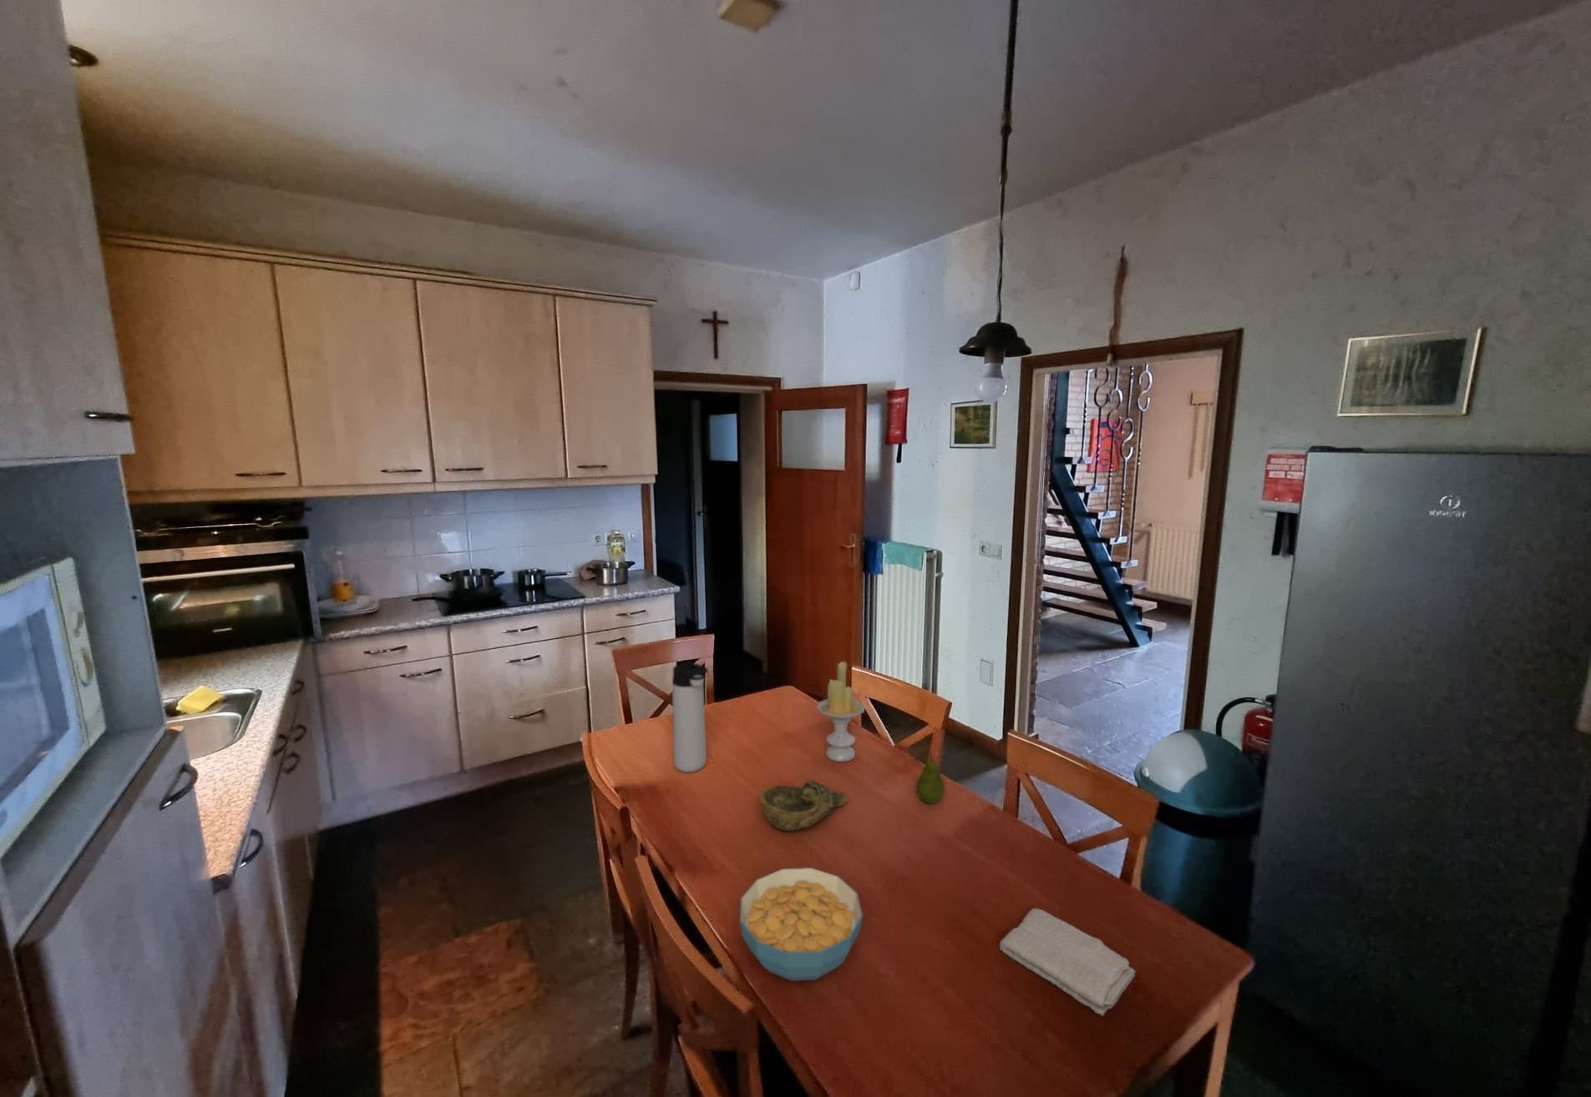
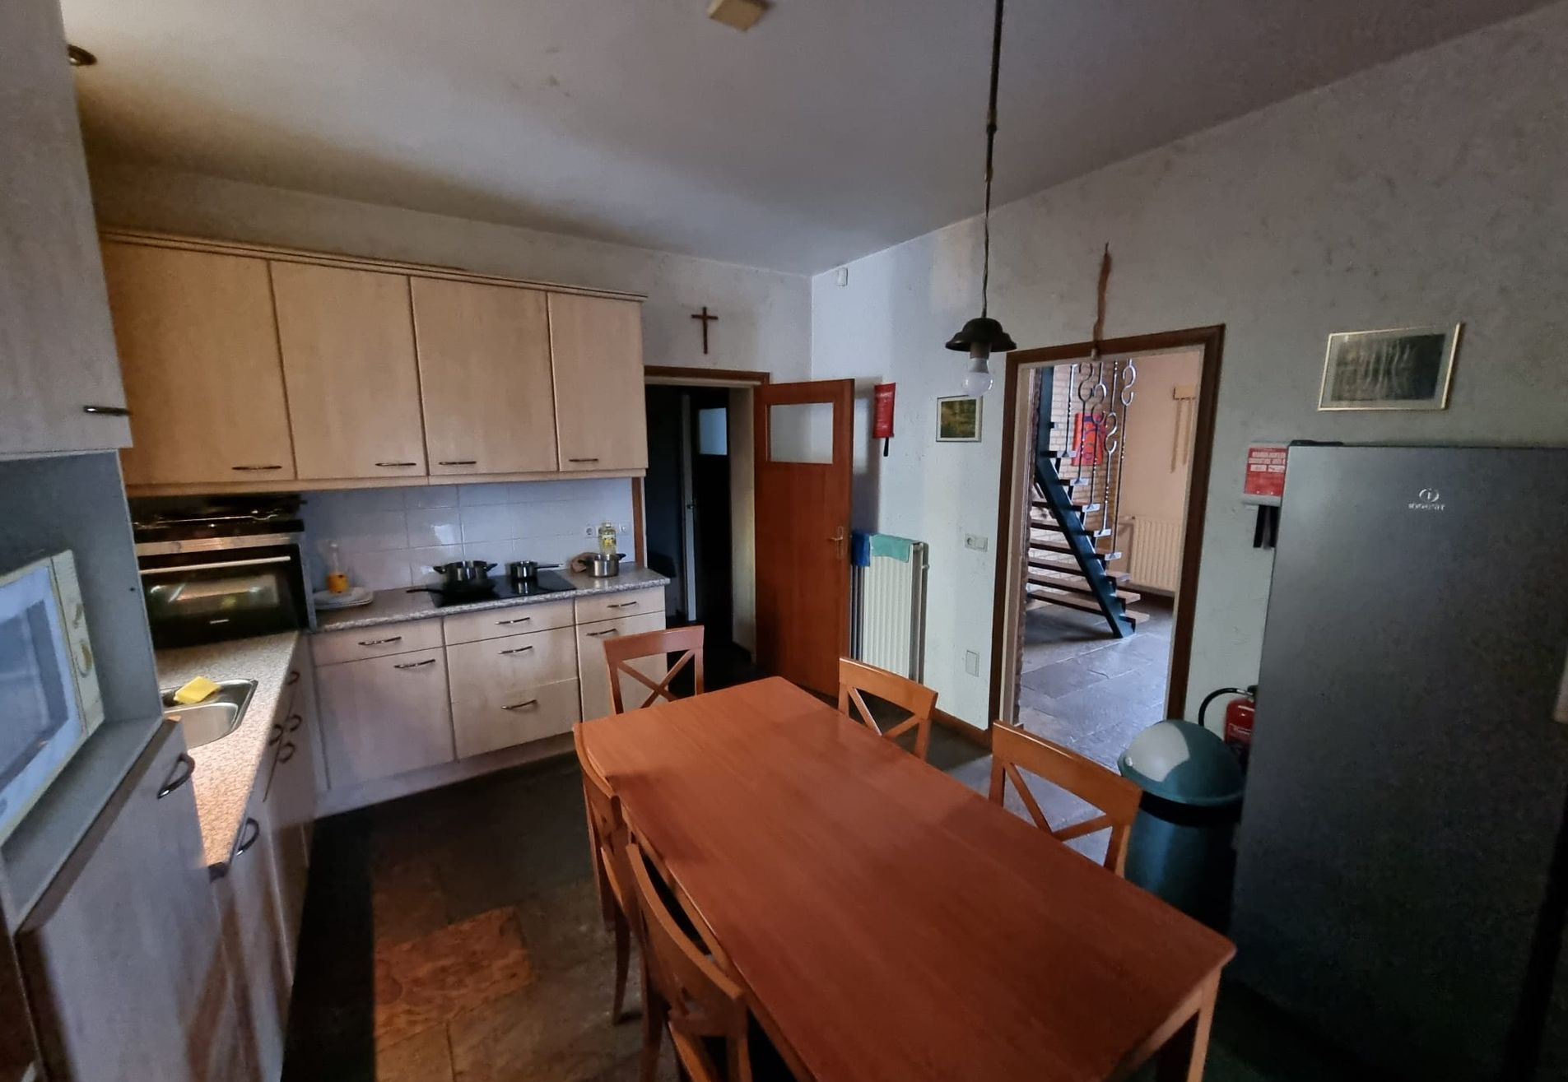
- thermos bottle (692, 716)
- washcloth (1065, 956)
- candle (841, 710)
- cereal bowl (800, 934)
- fruit (931, 777)
- decorative bowl (805, 801)
